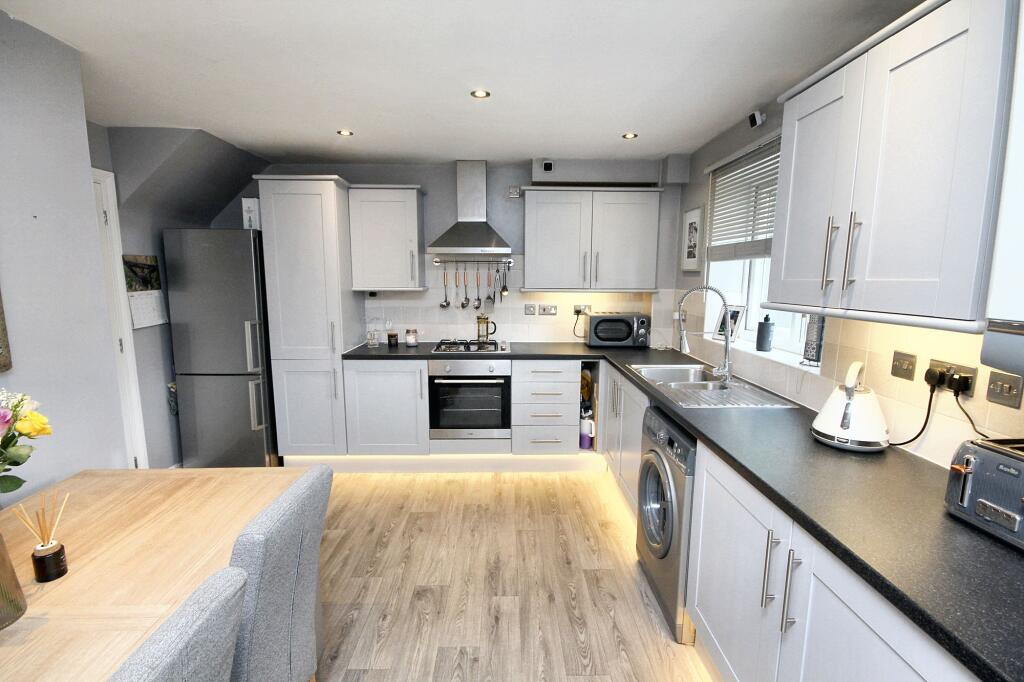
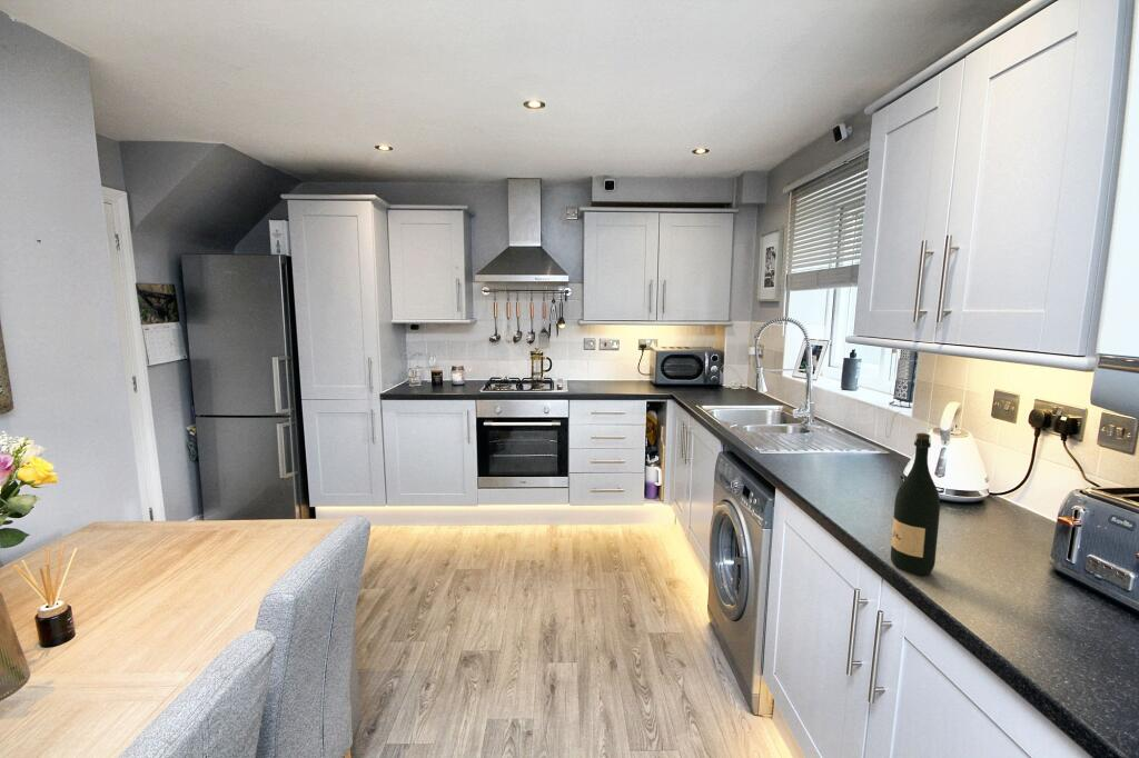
+ wine bottle (917, 501)
